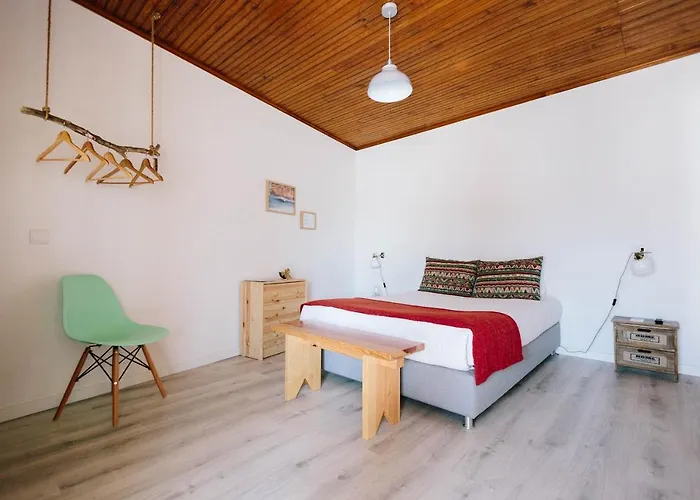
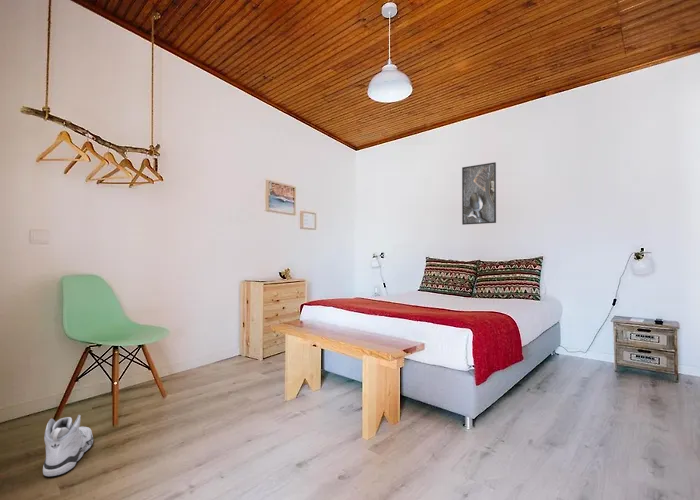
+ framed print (478, 194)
+ sneaker (69, 434)
